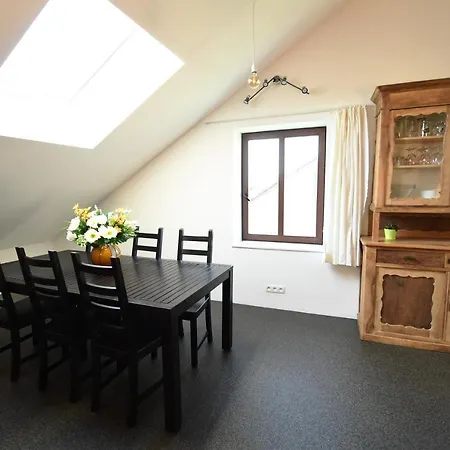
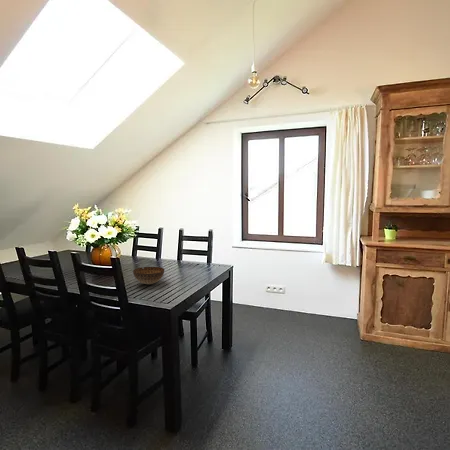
+ bowl (149, 276)
